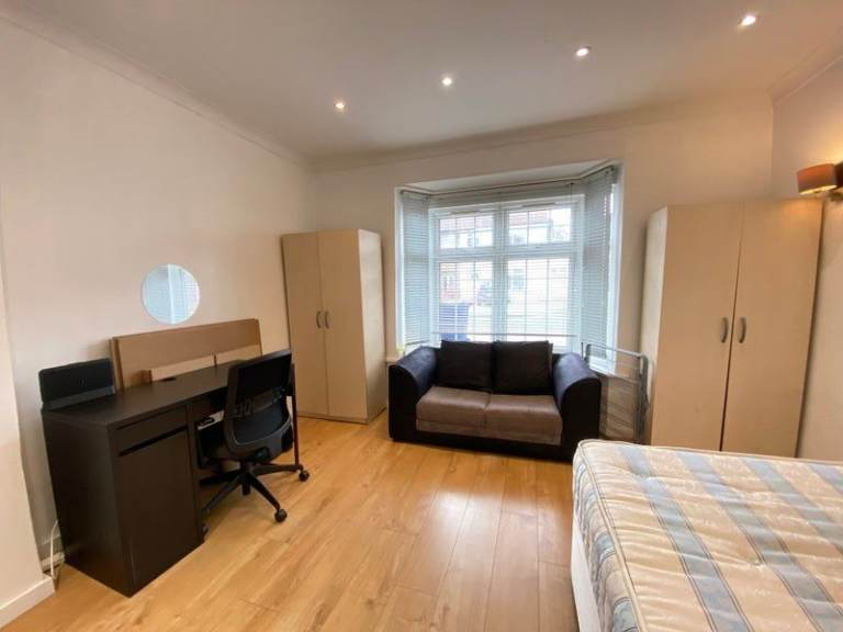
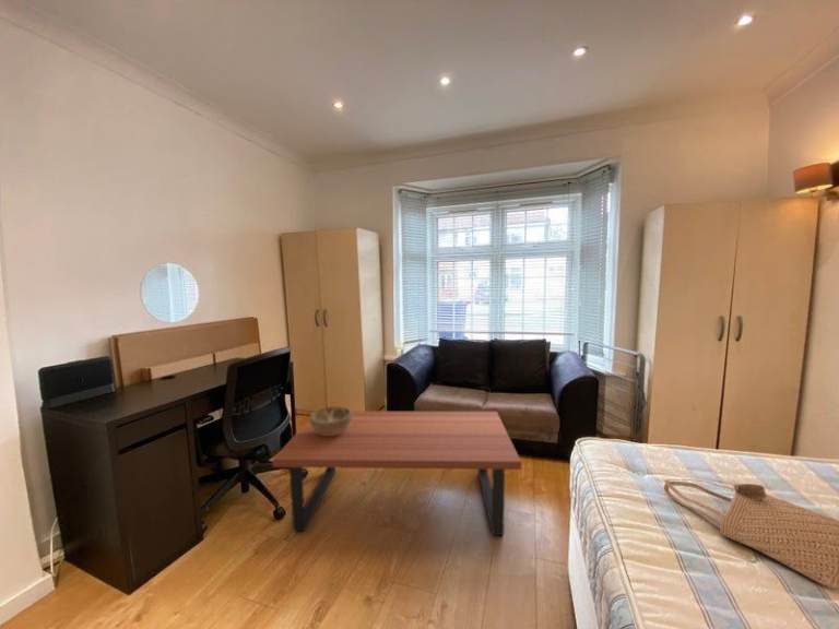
+ coffee table (401, 465)
+ decorative bowl (330, 423)
+ tote bag (744, 507)
